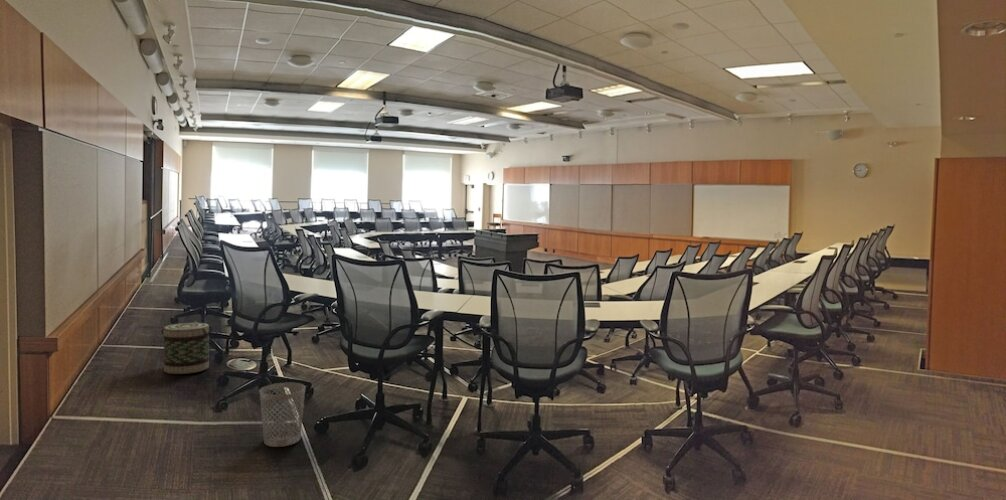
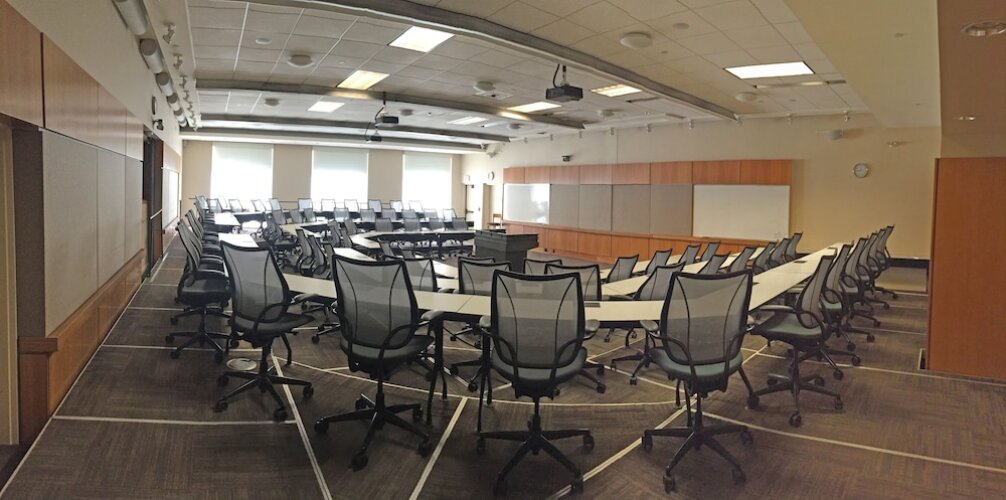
- wastebasket (282, 414)
- basket (187, 346)
